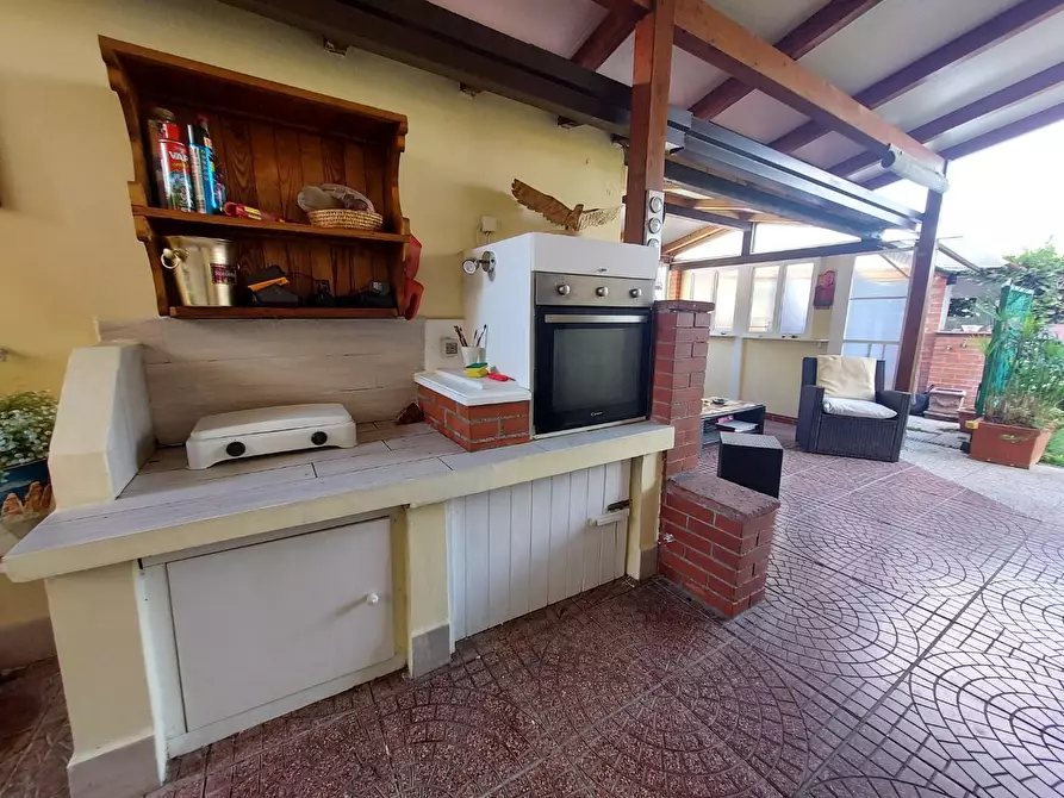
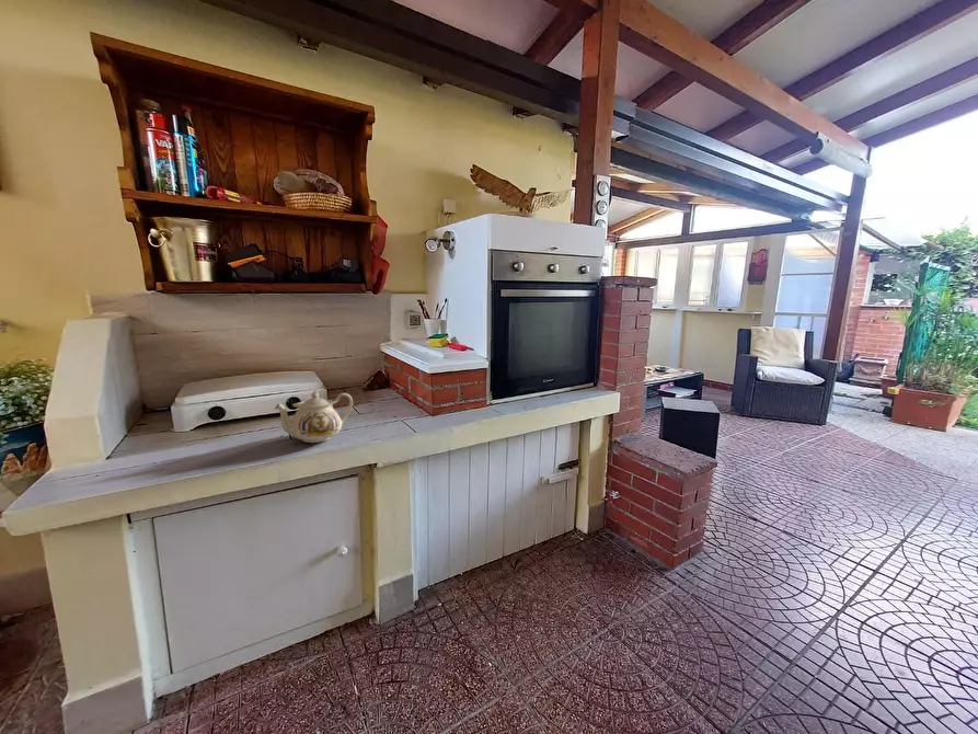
+ teapot (315, 414)
